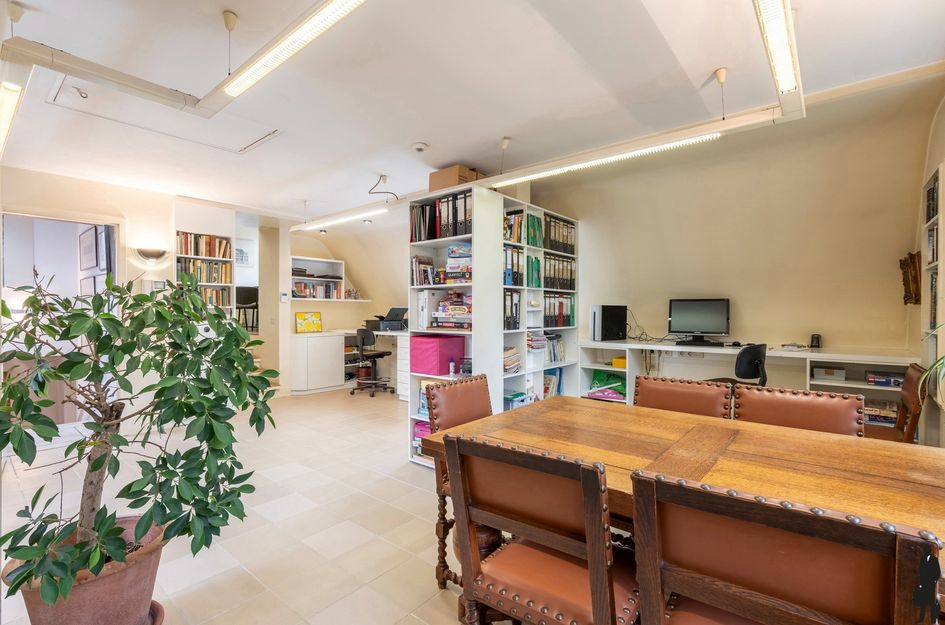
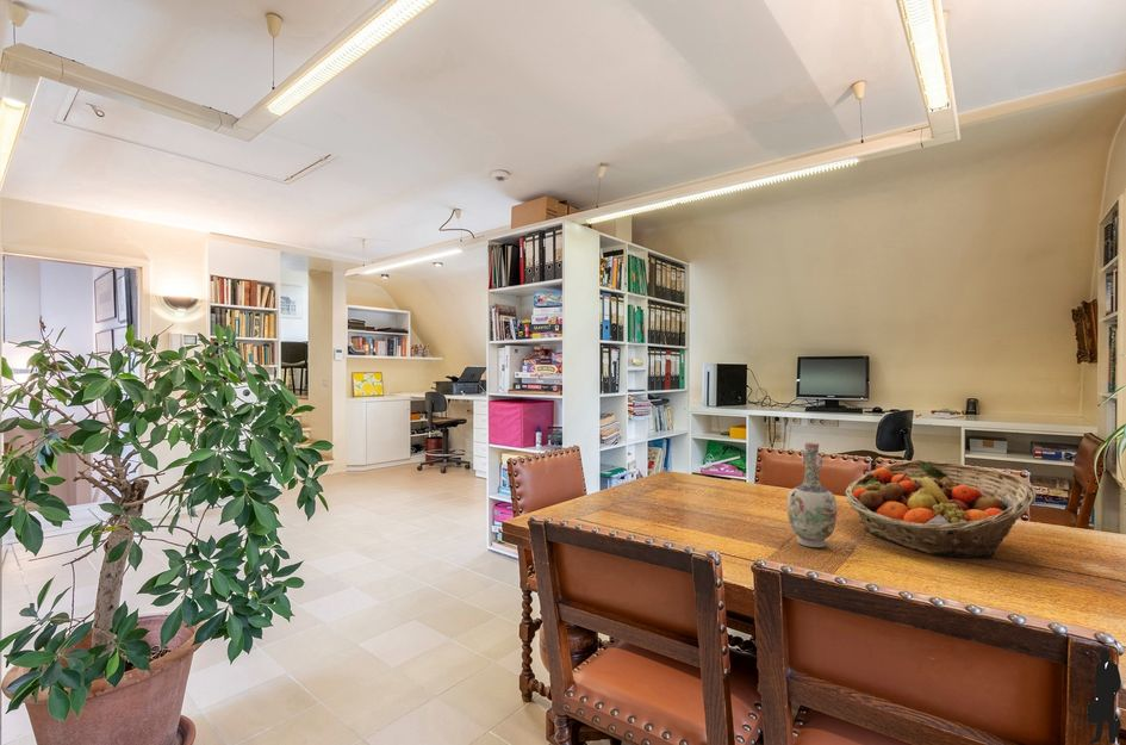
+ fruit basket (931, 503)
+ vase (811, 492)
